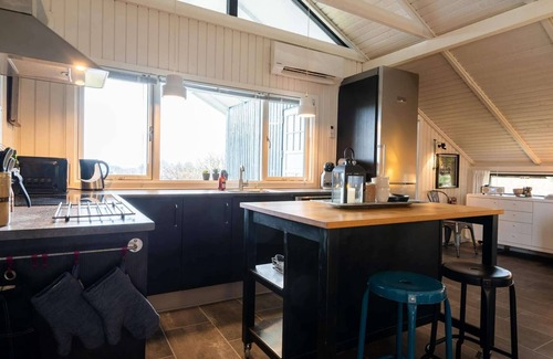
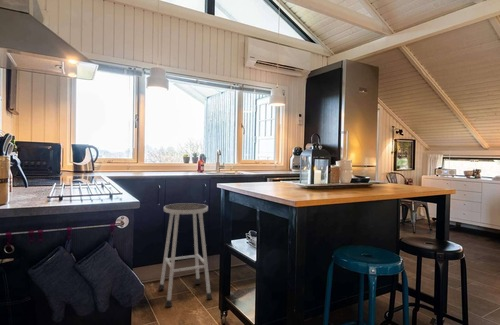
+ stool (185, 256)
